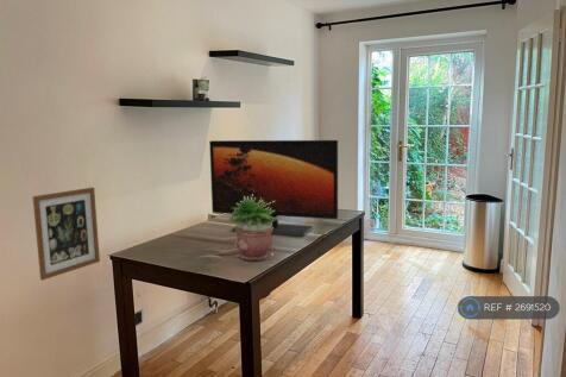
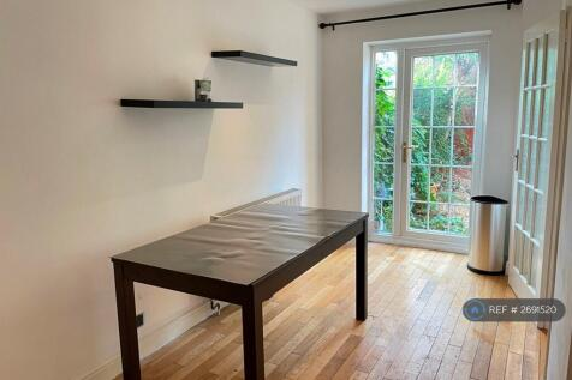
- potted plant (254, 226)
- monitor (271, 186)
- wall art (68, 231)
